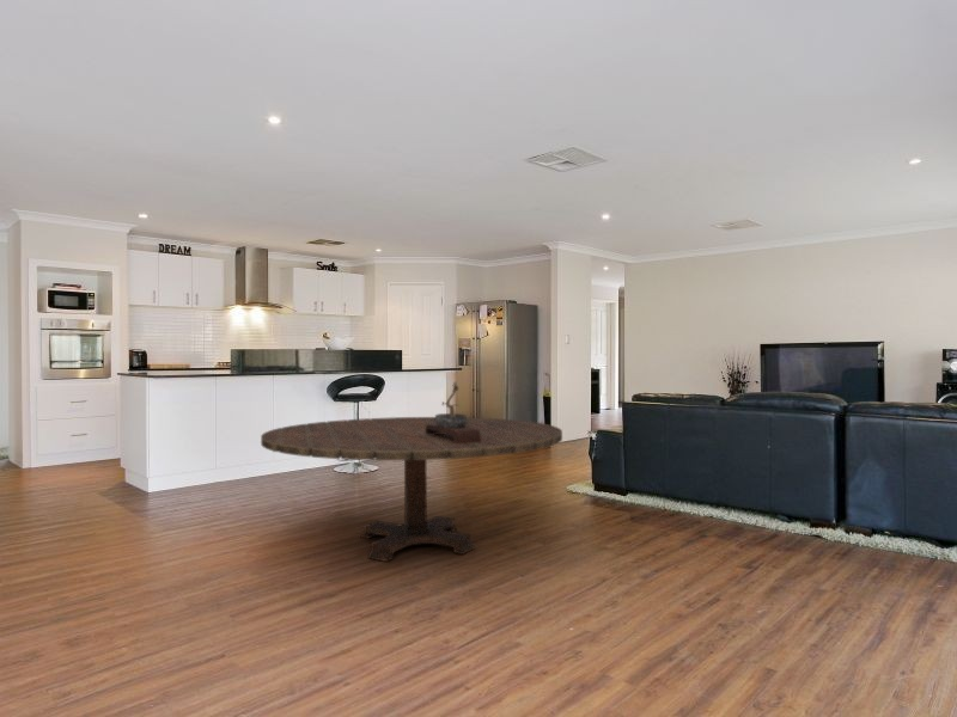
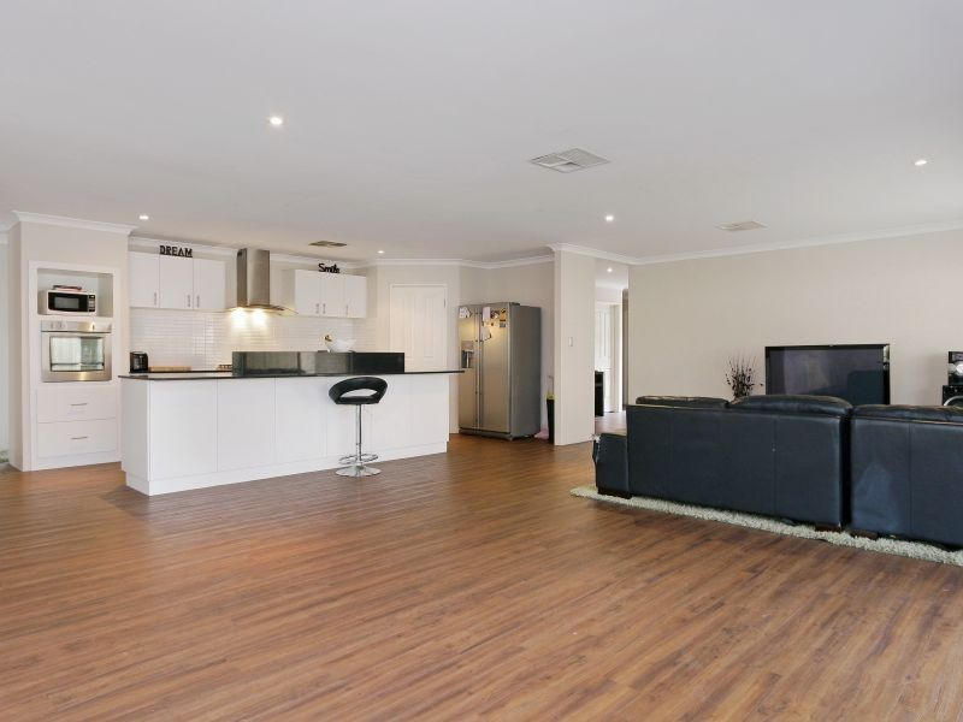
- dining table (415, 485)
- bonsai tree (450, 409)
